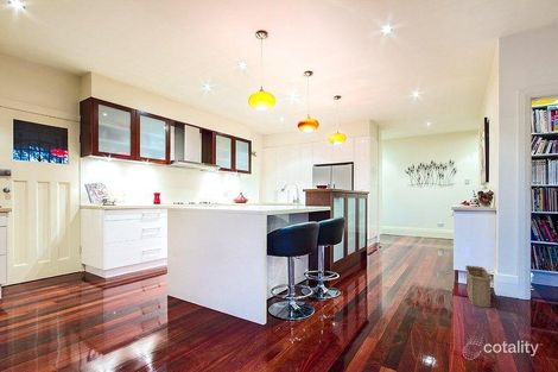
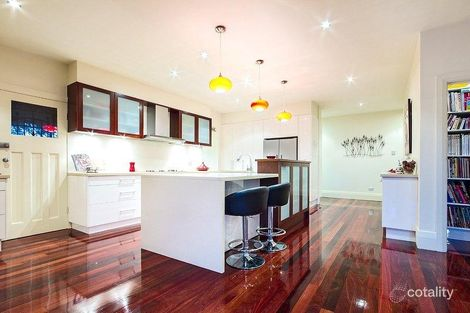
- basket (477, 285)
